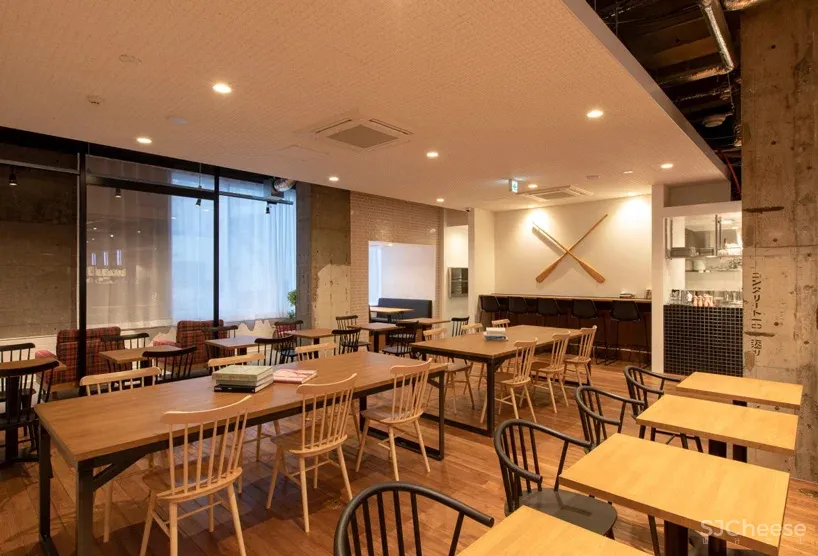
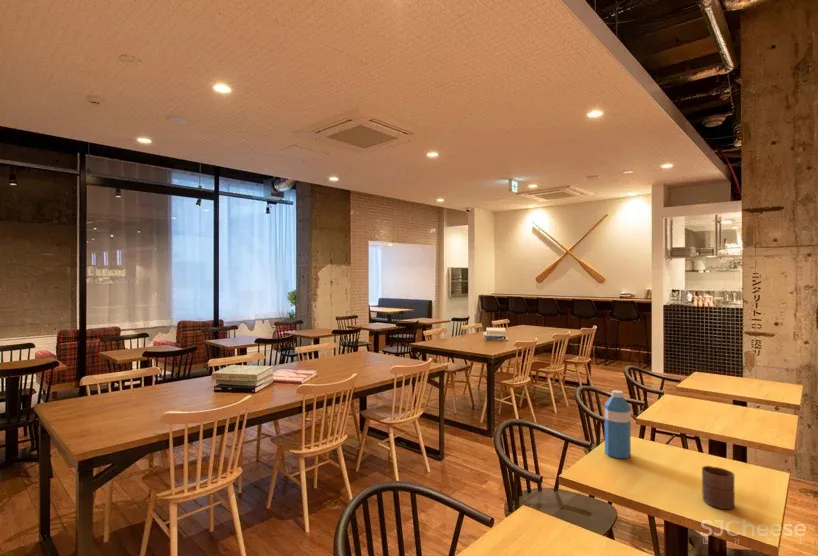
+ cup (717, 486)
+ water bottle (617, 422)
